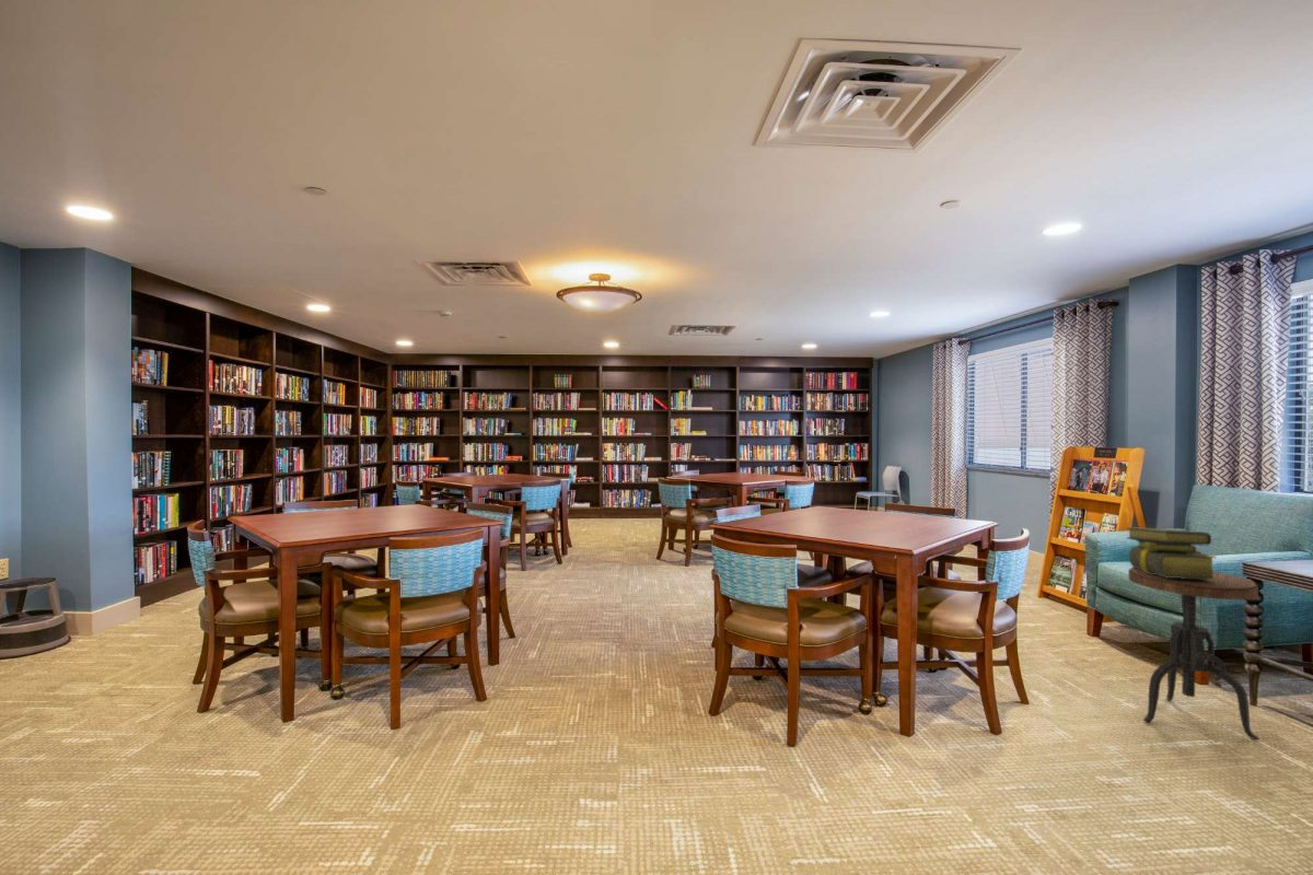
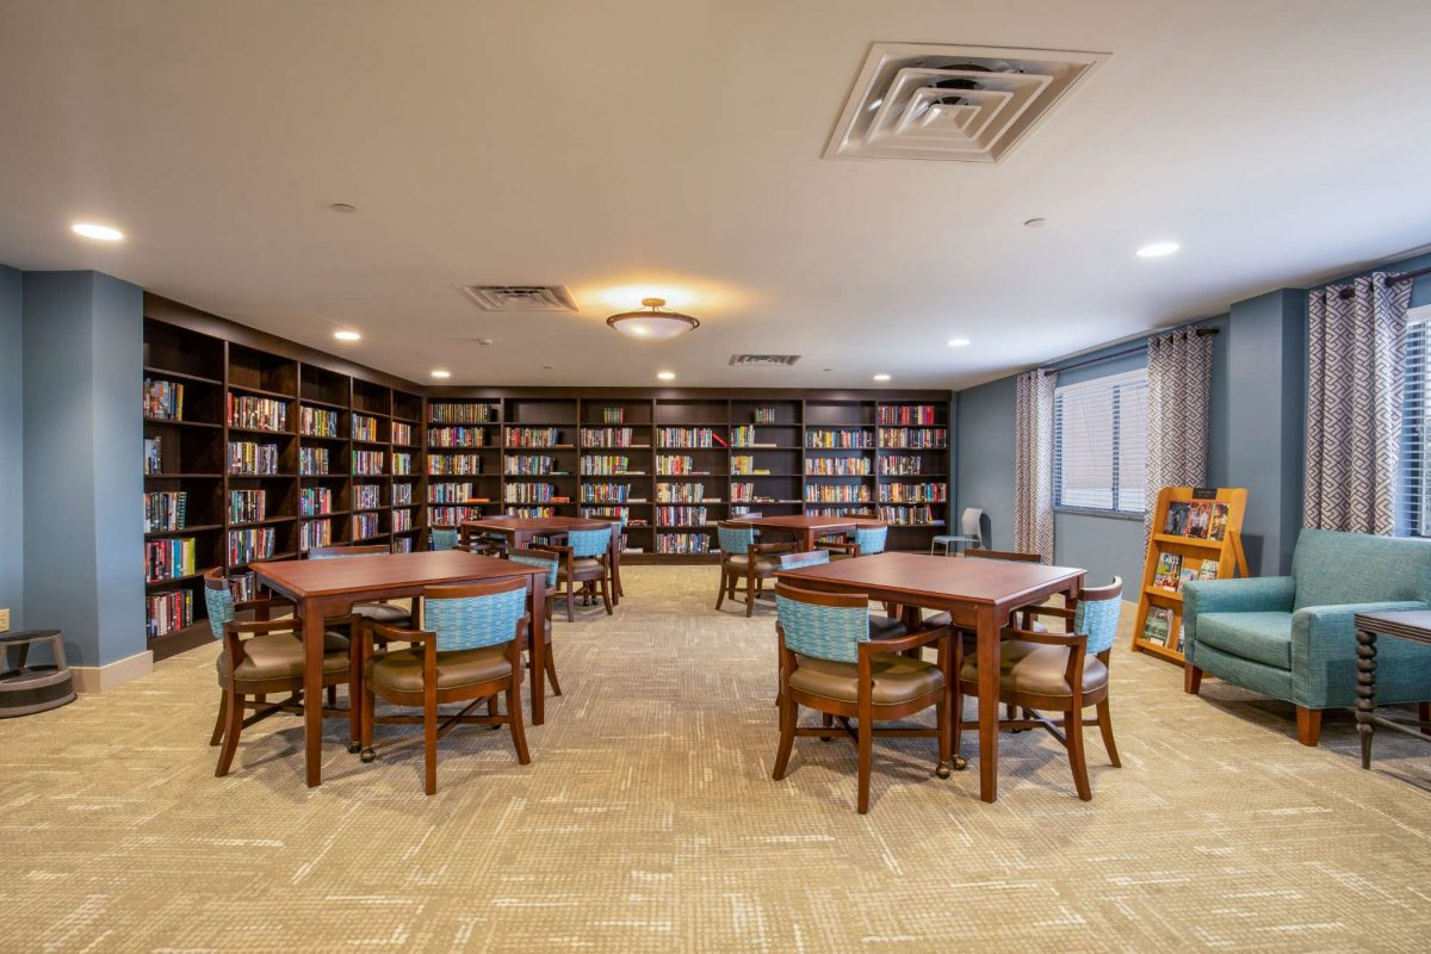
- side table (1188, 646)
- stack of books (1166, 550)
